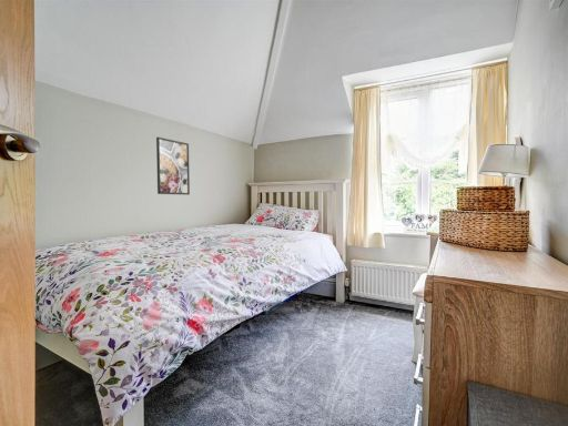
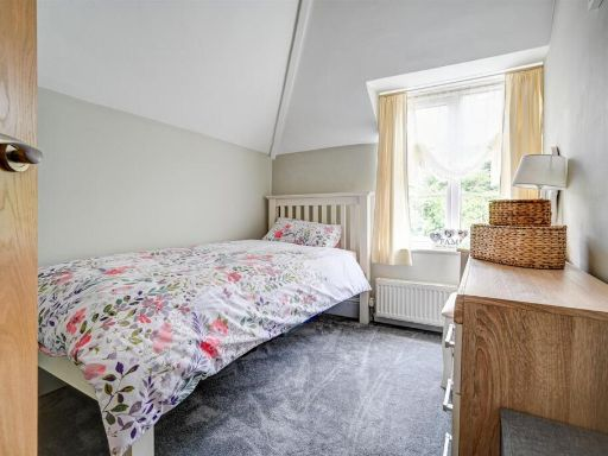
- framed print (173, 168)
